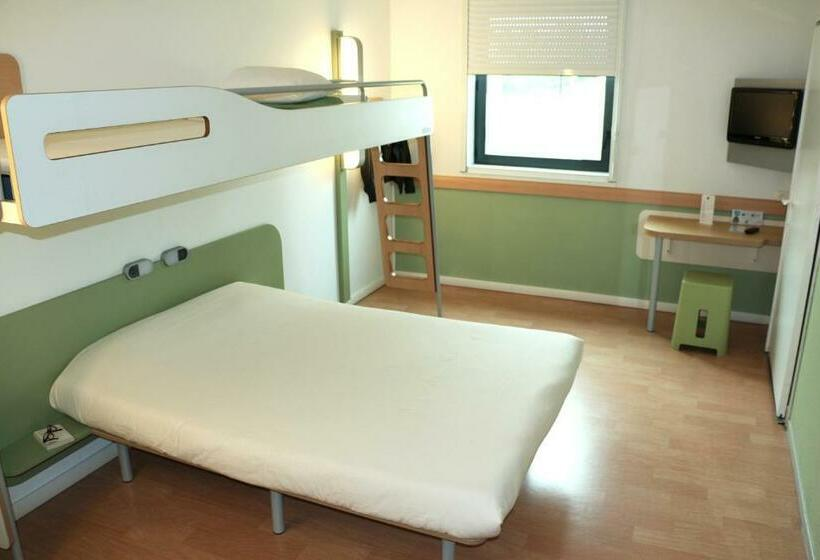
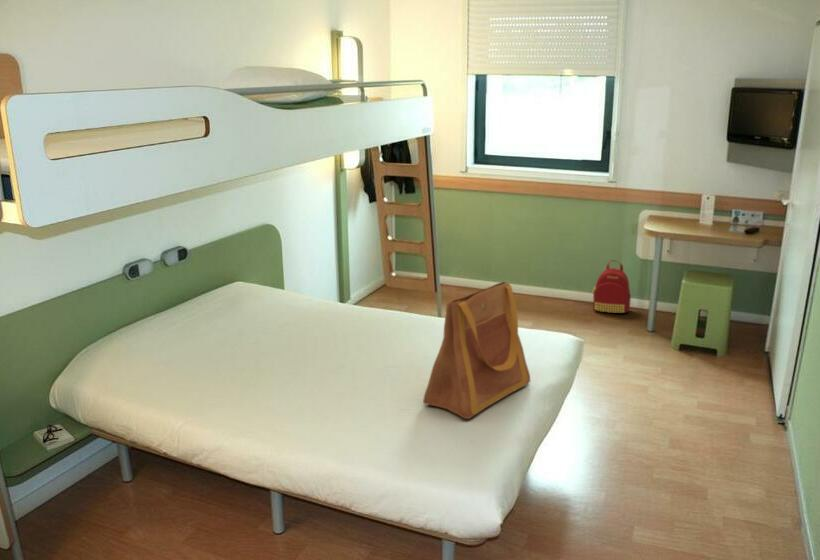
+ backpack (611, 286)
+ tote bag (479, 344)
